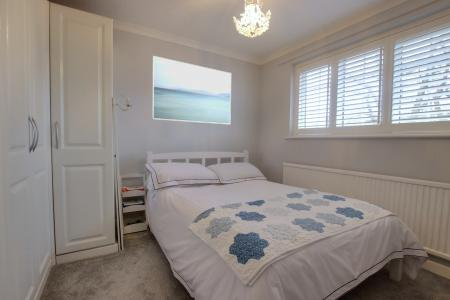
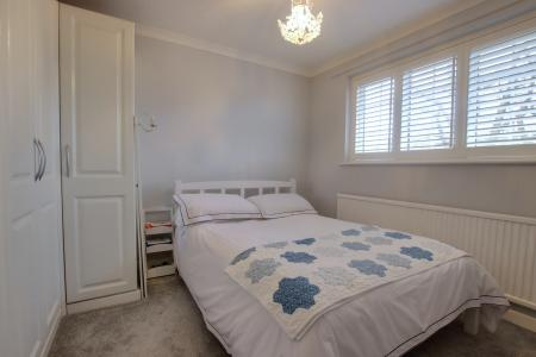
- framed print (195, 93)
